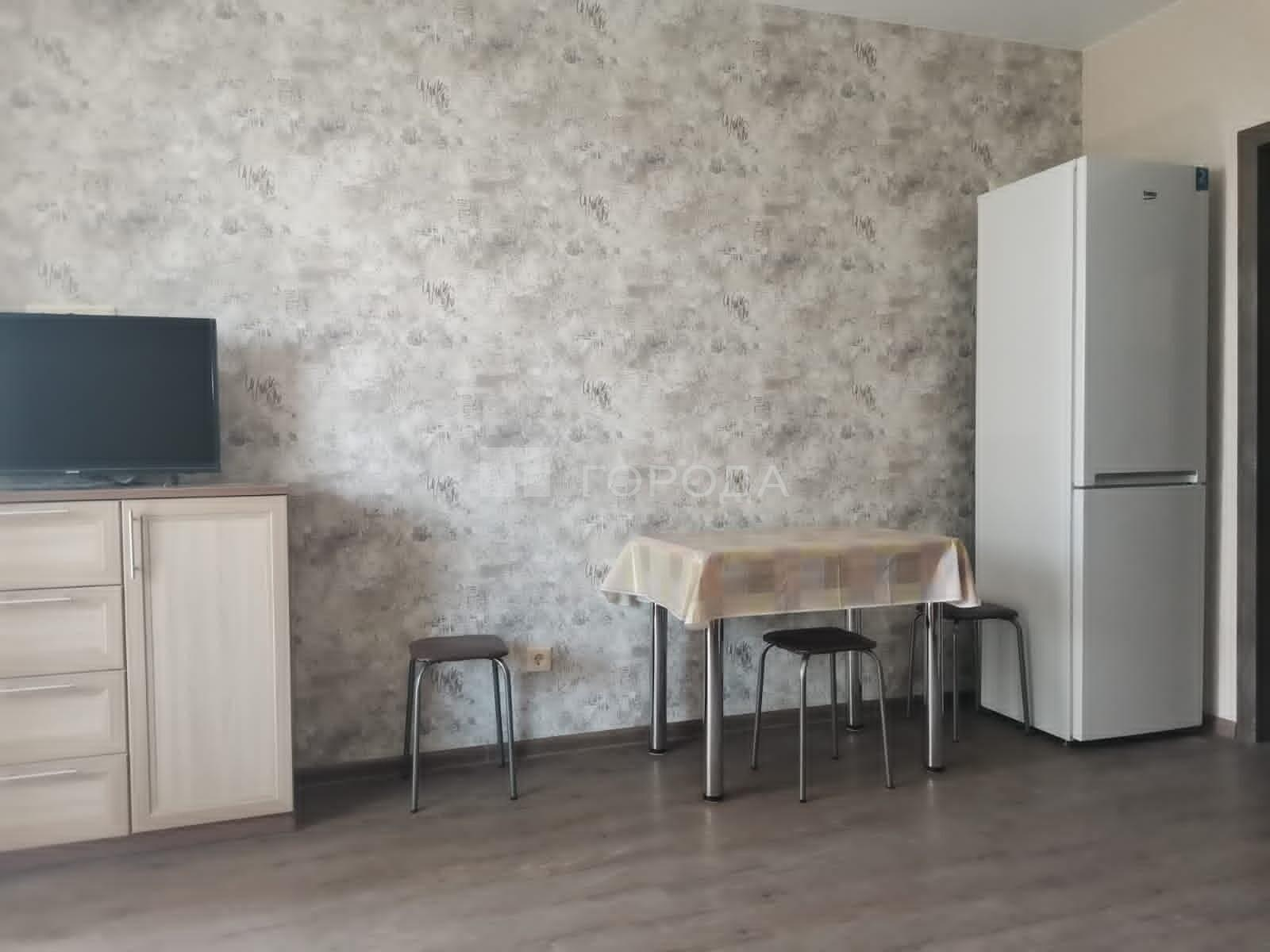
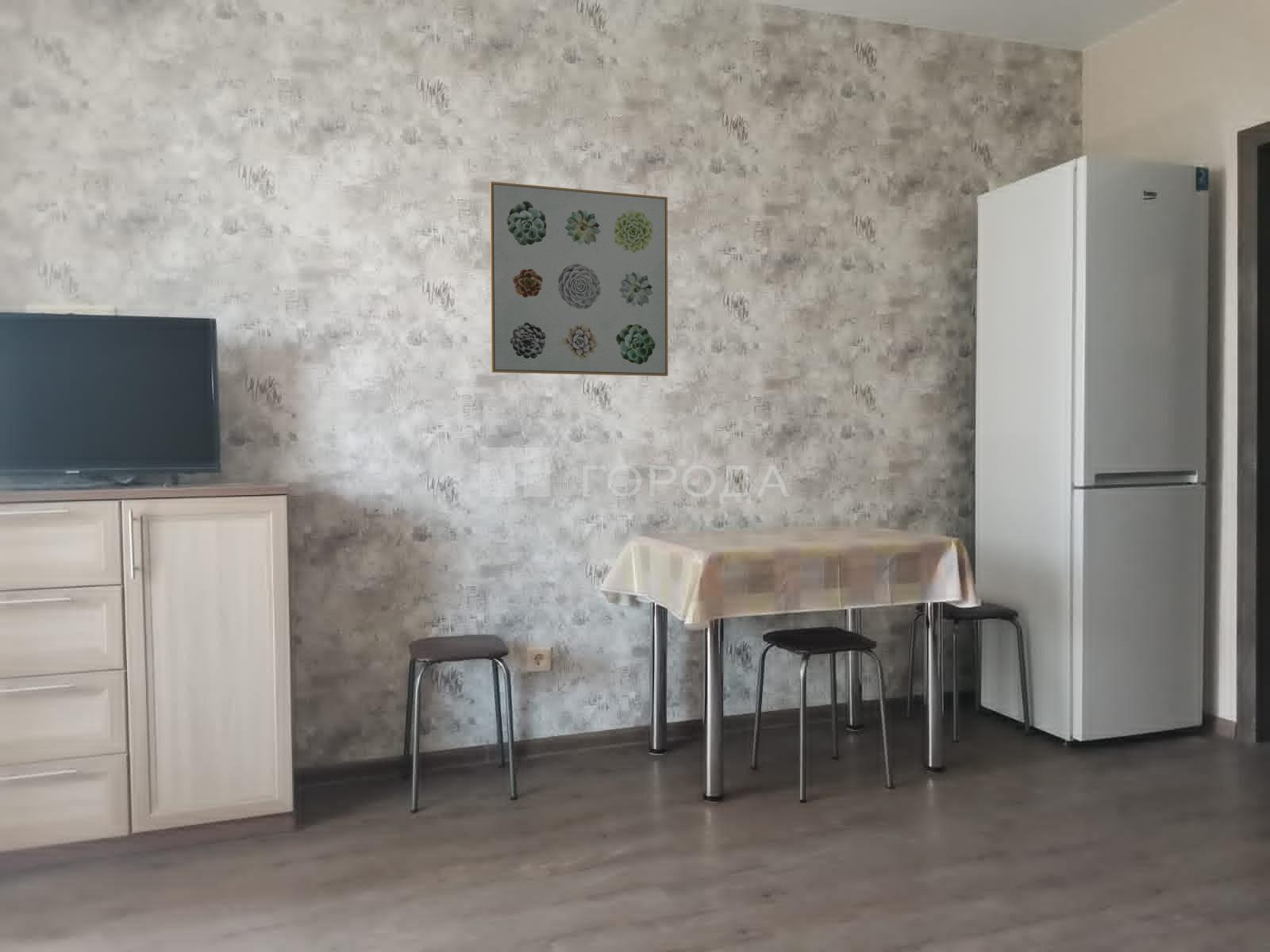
+ wall art (582, 282)
